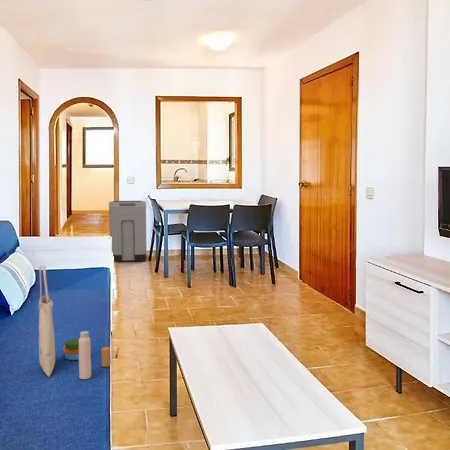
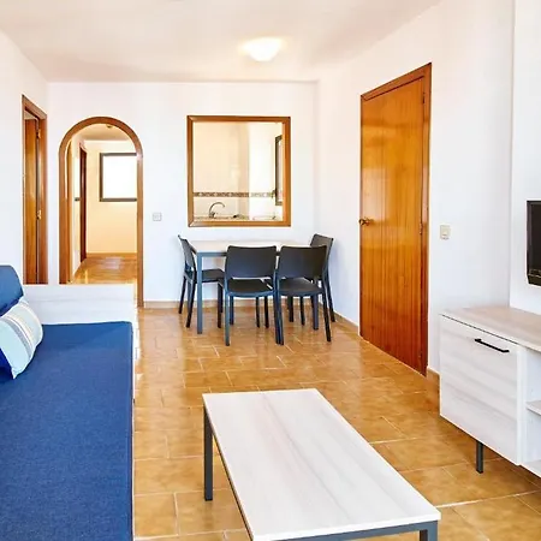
- tote bag (83, 331)
- trash can (128, 230)
